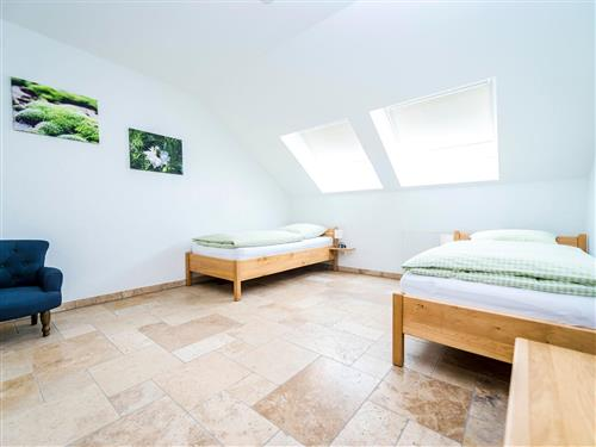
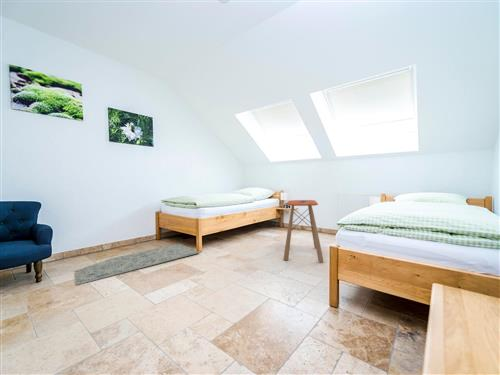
+ side table (298, 223)
+ rug (140, 259)
